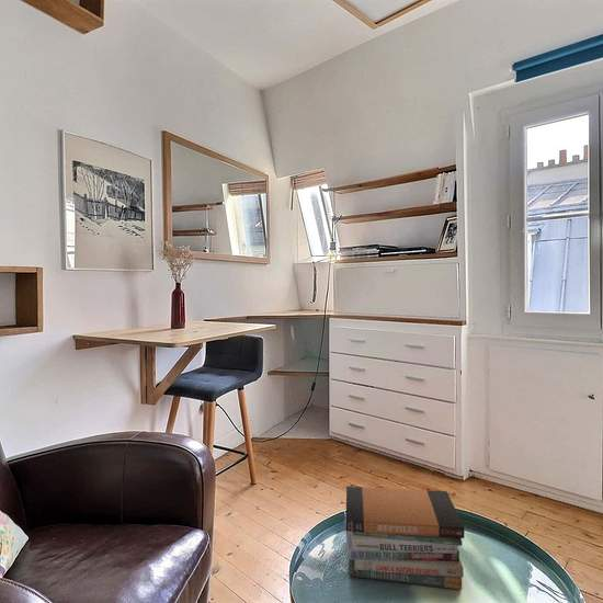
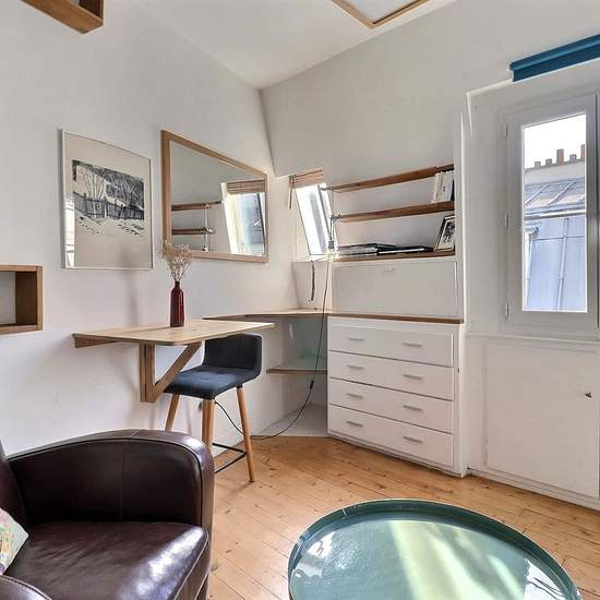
- book stack (399, 532)
